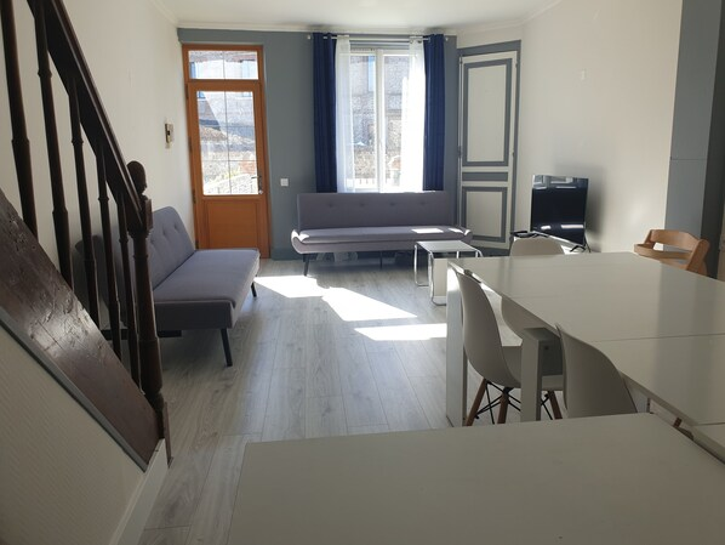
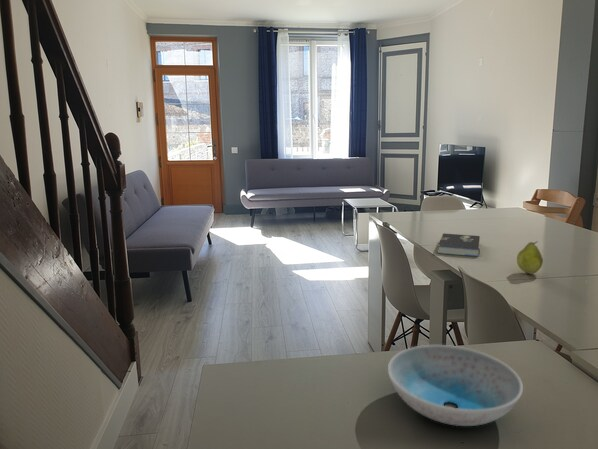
+ book (459, 244)
+ dish (451, 390)
+ fruit (529, 257)
